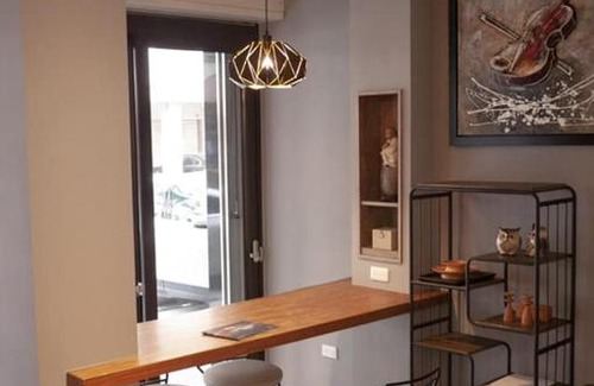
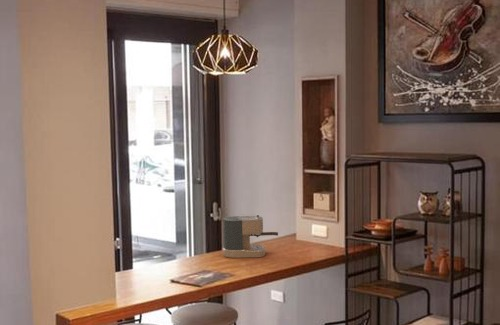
+ coffee maker (249, 234)
